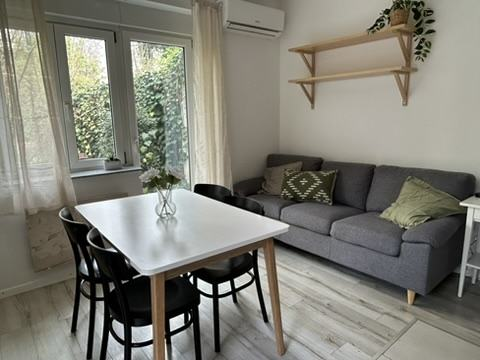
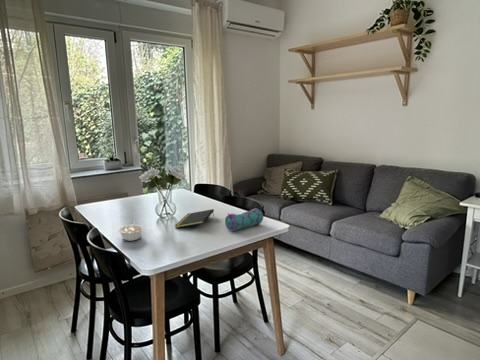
+ notepad (195, 218)
+ legume (131, 232)
+ pencil case (244, 218)
